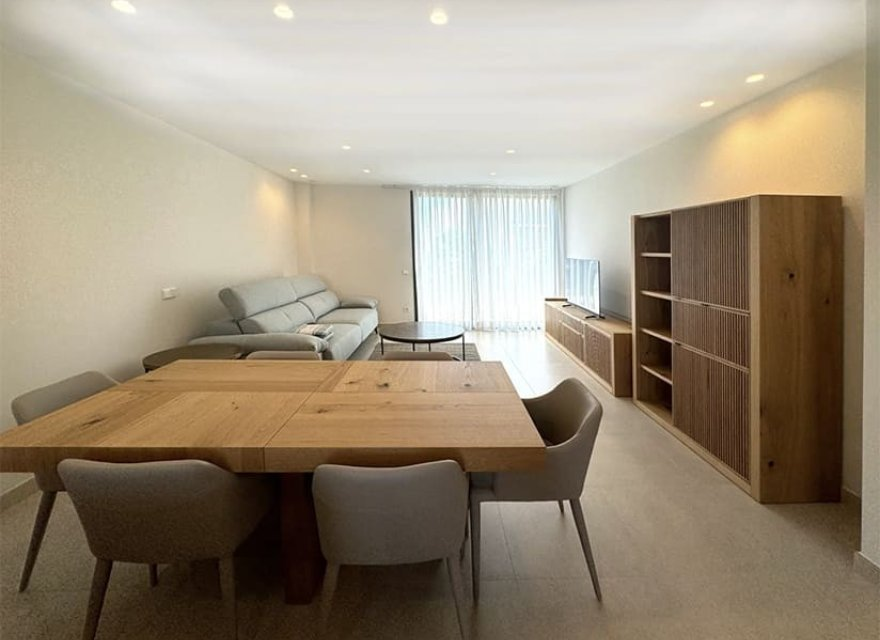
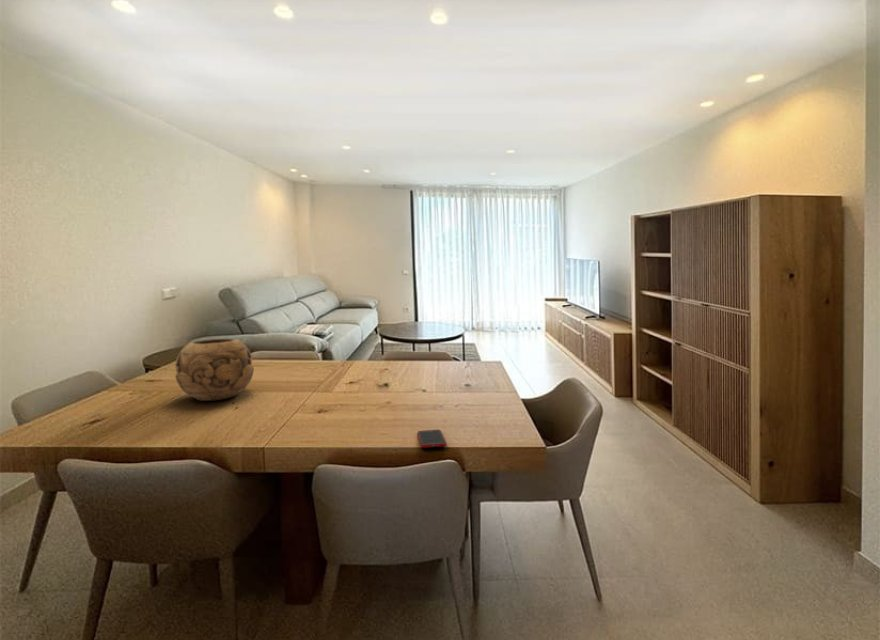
+ cell phone (431, 438)
+ decorative bowl (215, 368)
